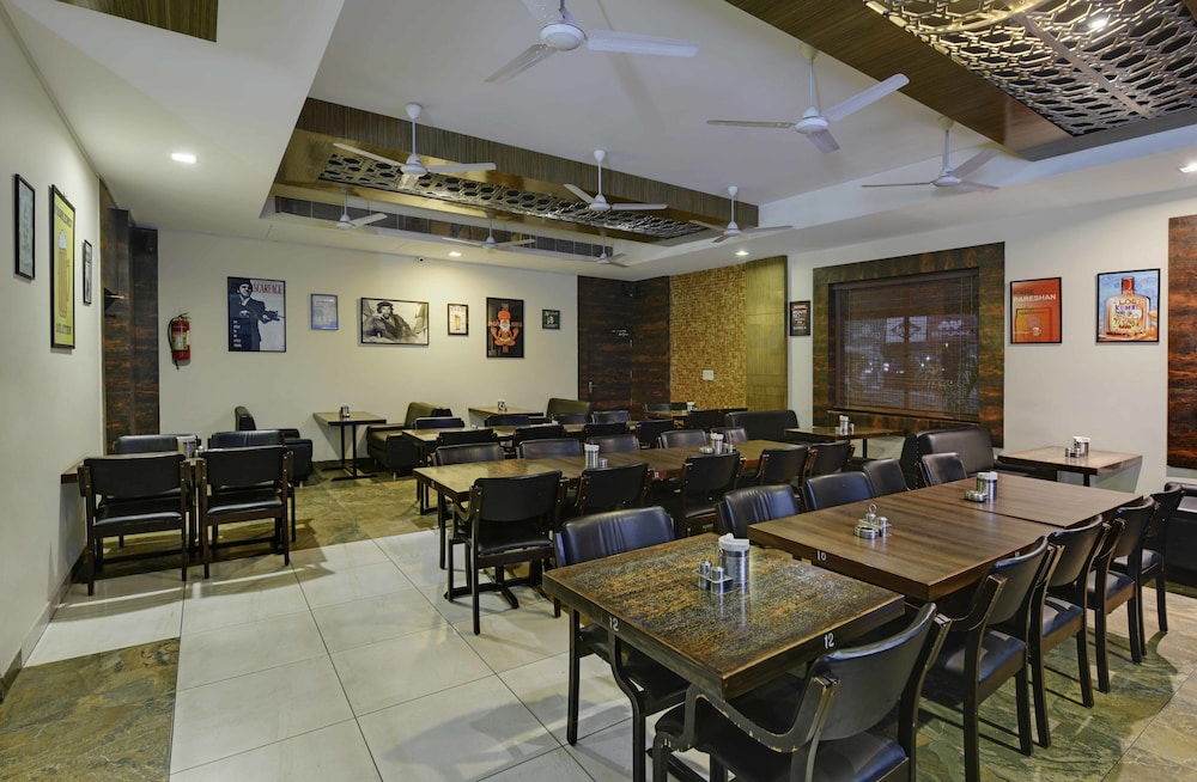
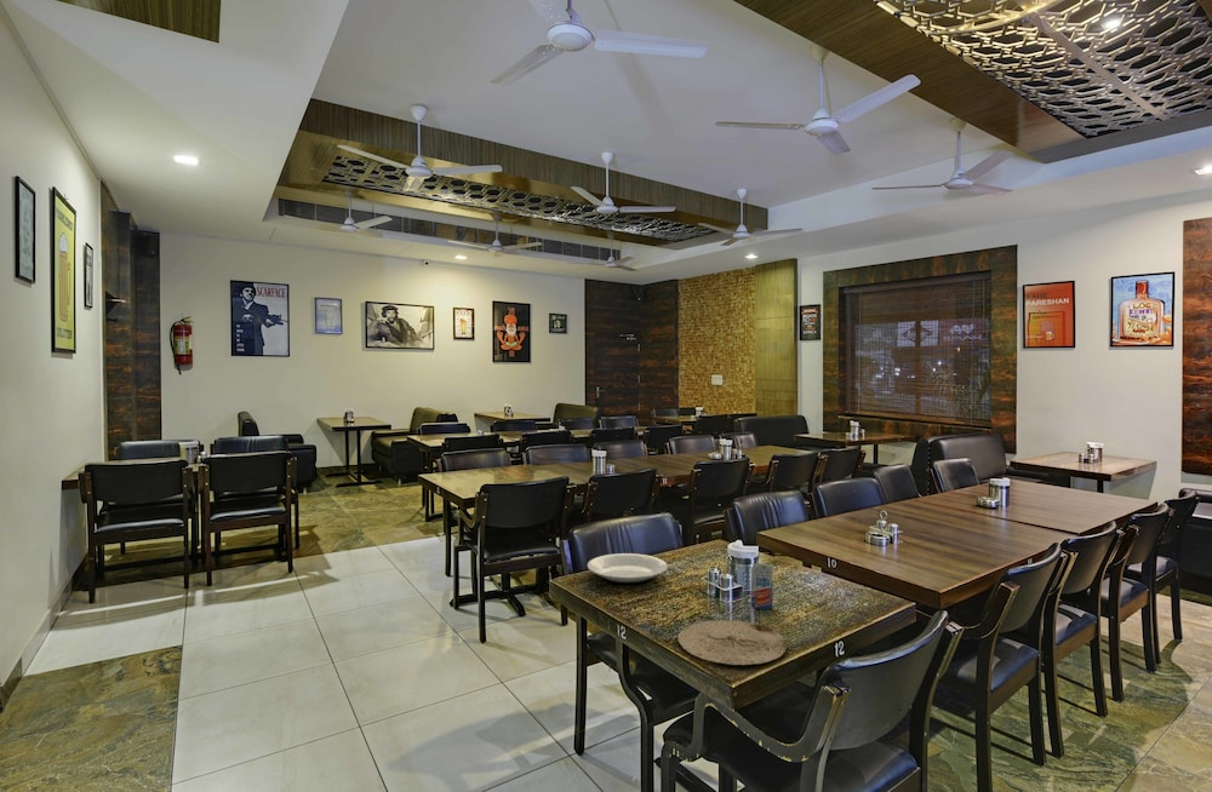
+ plate (731, 638)
+ beverage can (761, 585)
+ plate (627, 570)
